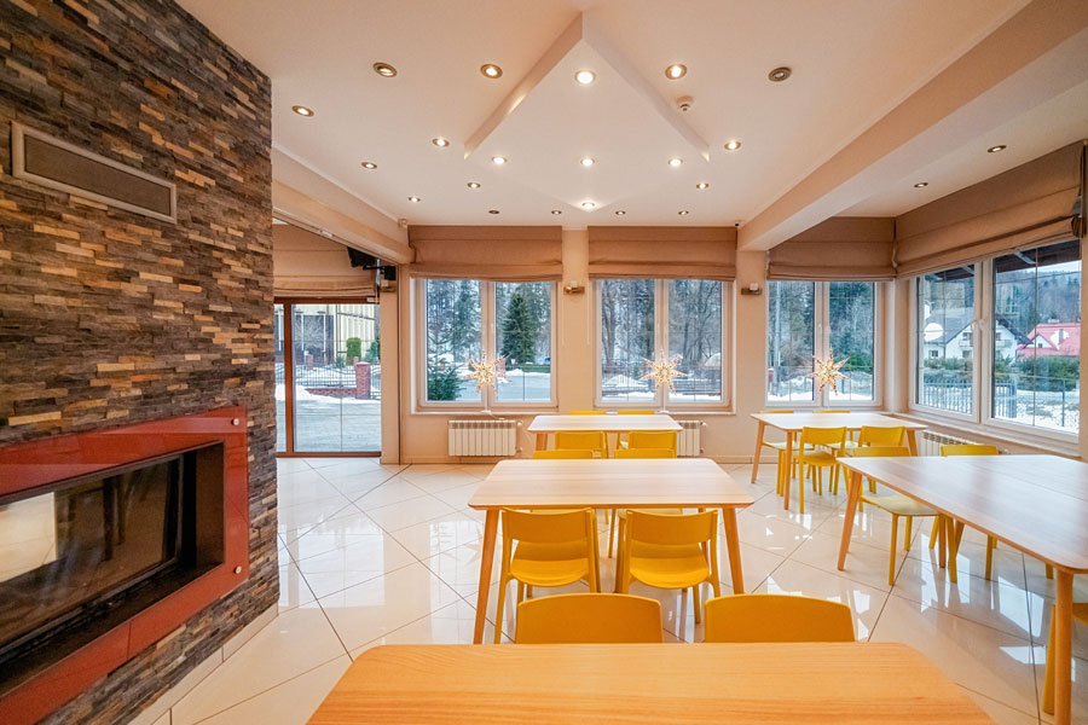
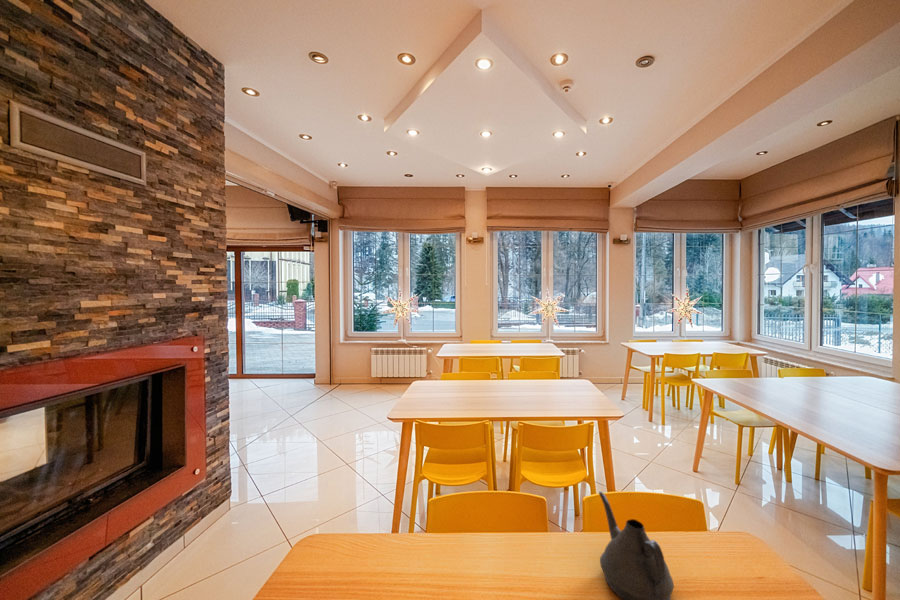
+ teapot (628, 544)
